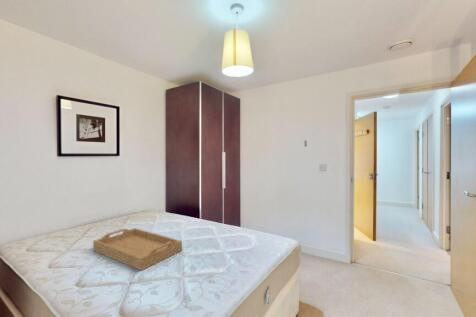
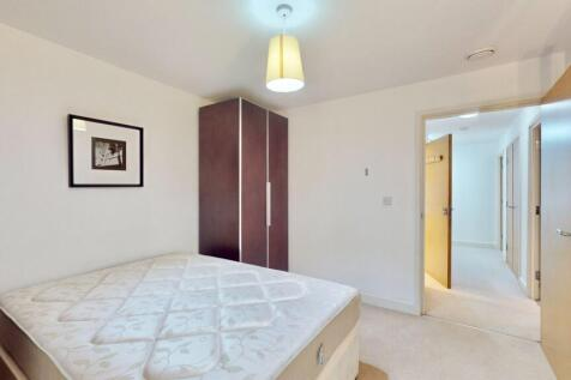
- serving tray (137, 244)
